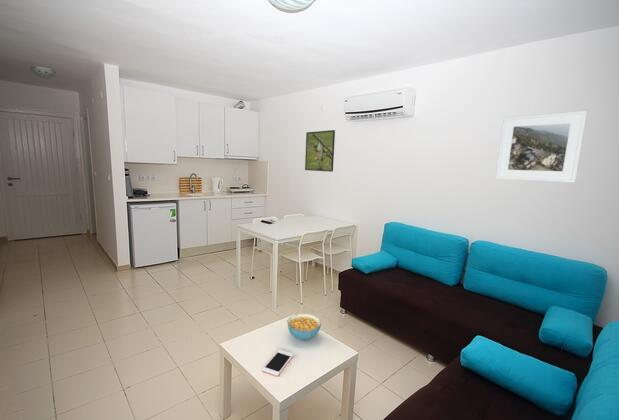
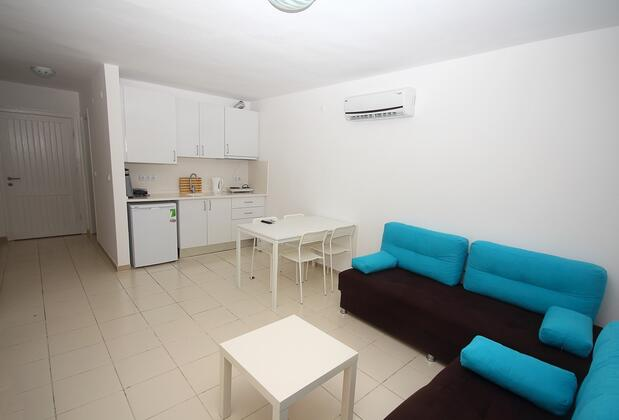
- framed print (319, 151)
- cereal bowl (303, 329)
- cell phone (278, 362)
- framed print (537, 148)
